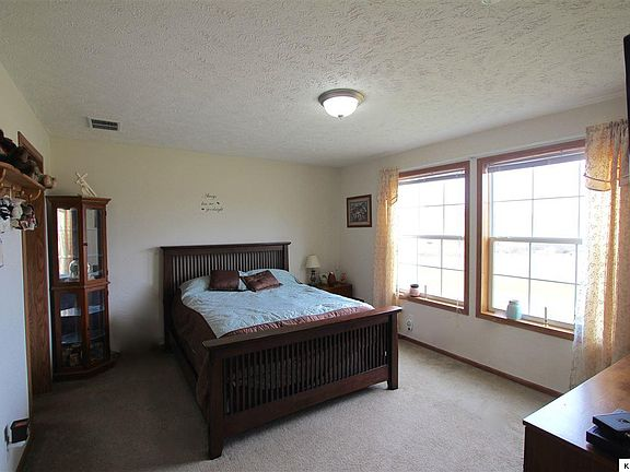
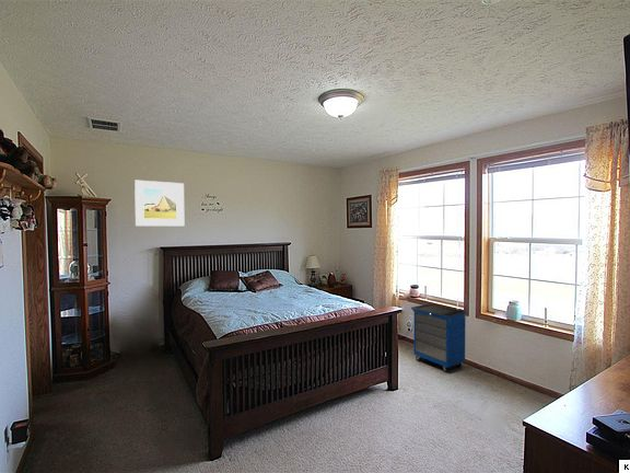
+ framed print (160, 204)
+ cabinet (436, 336)
